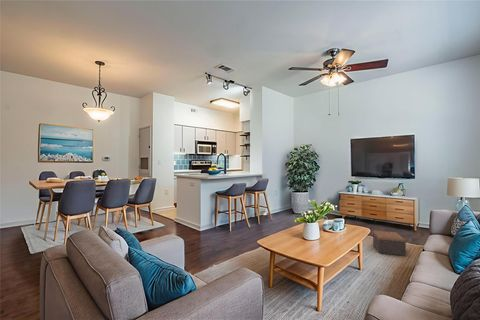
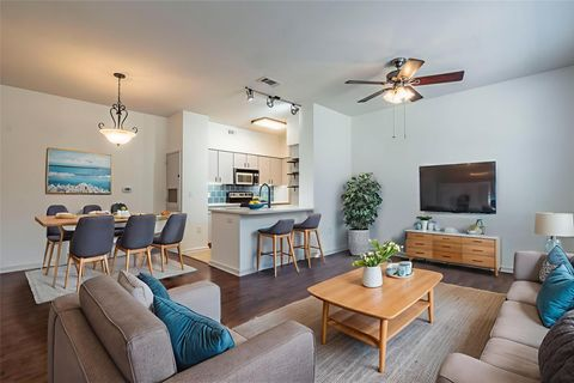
- footstool (388, 242)
